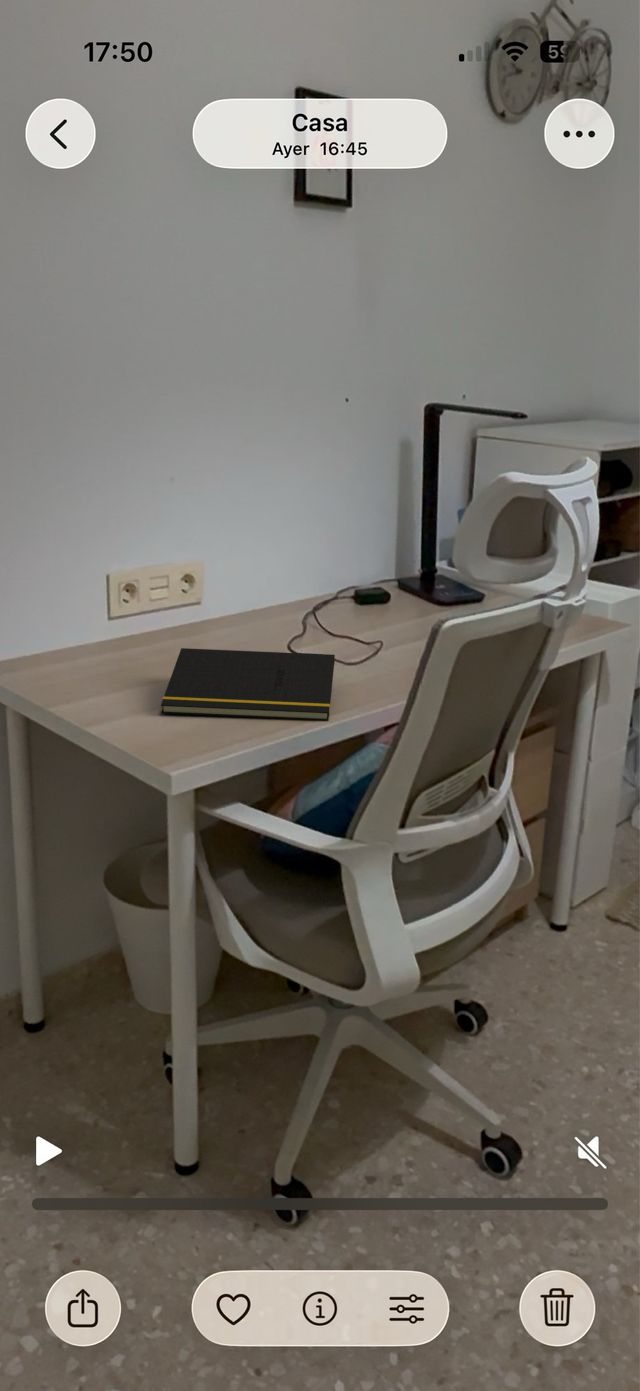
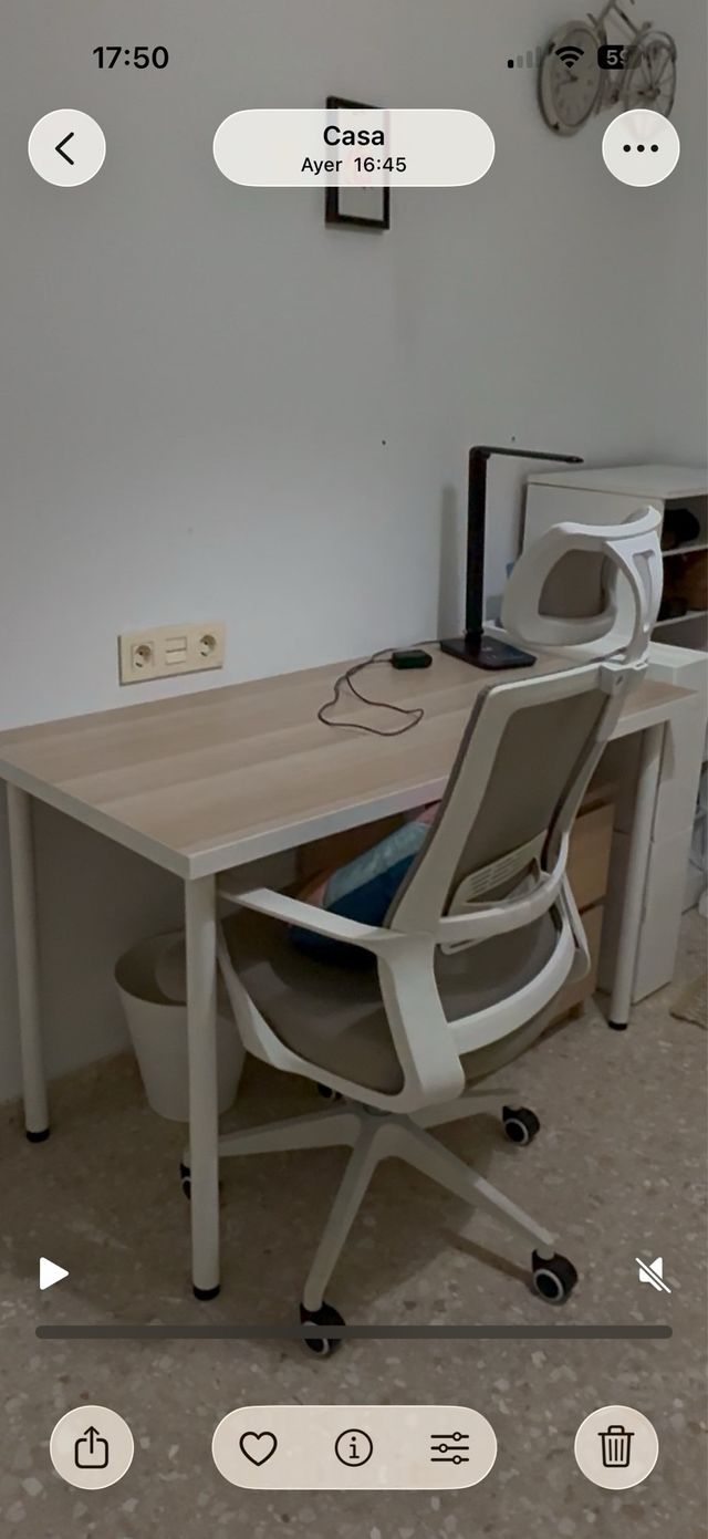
- notepad (251, 682)
